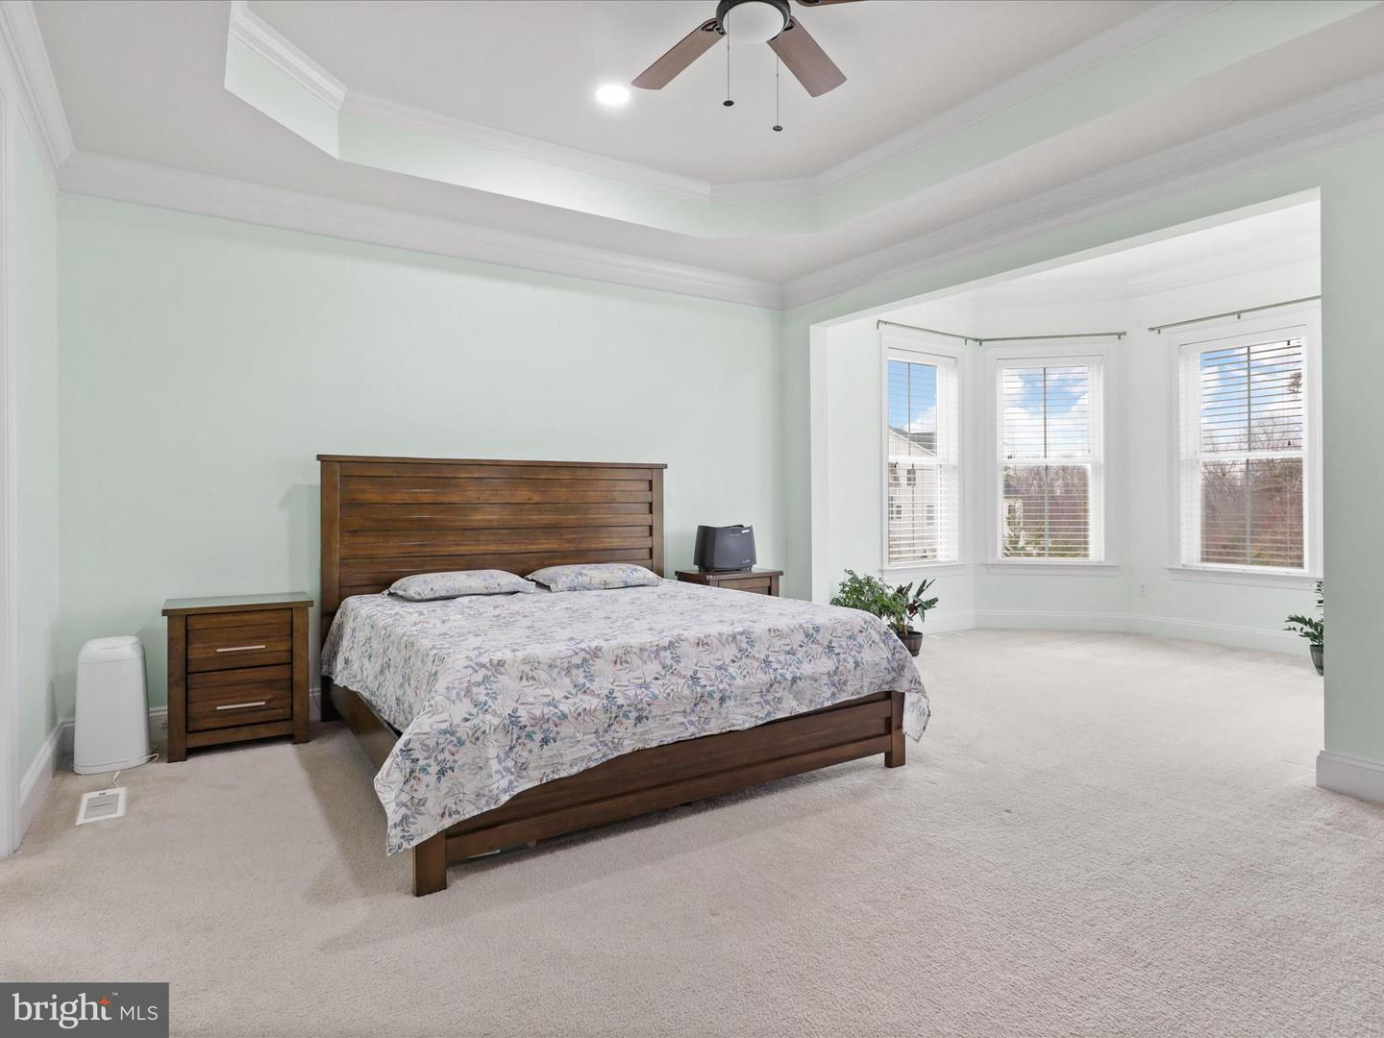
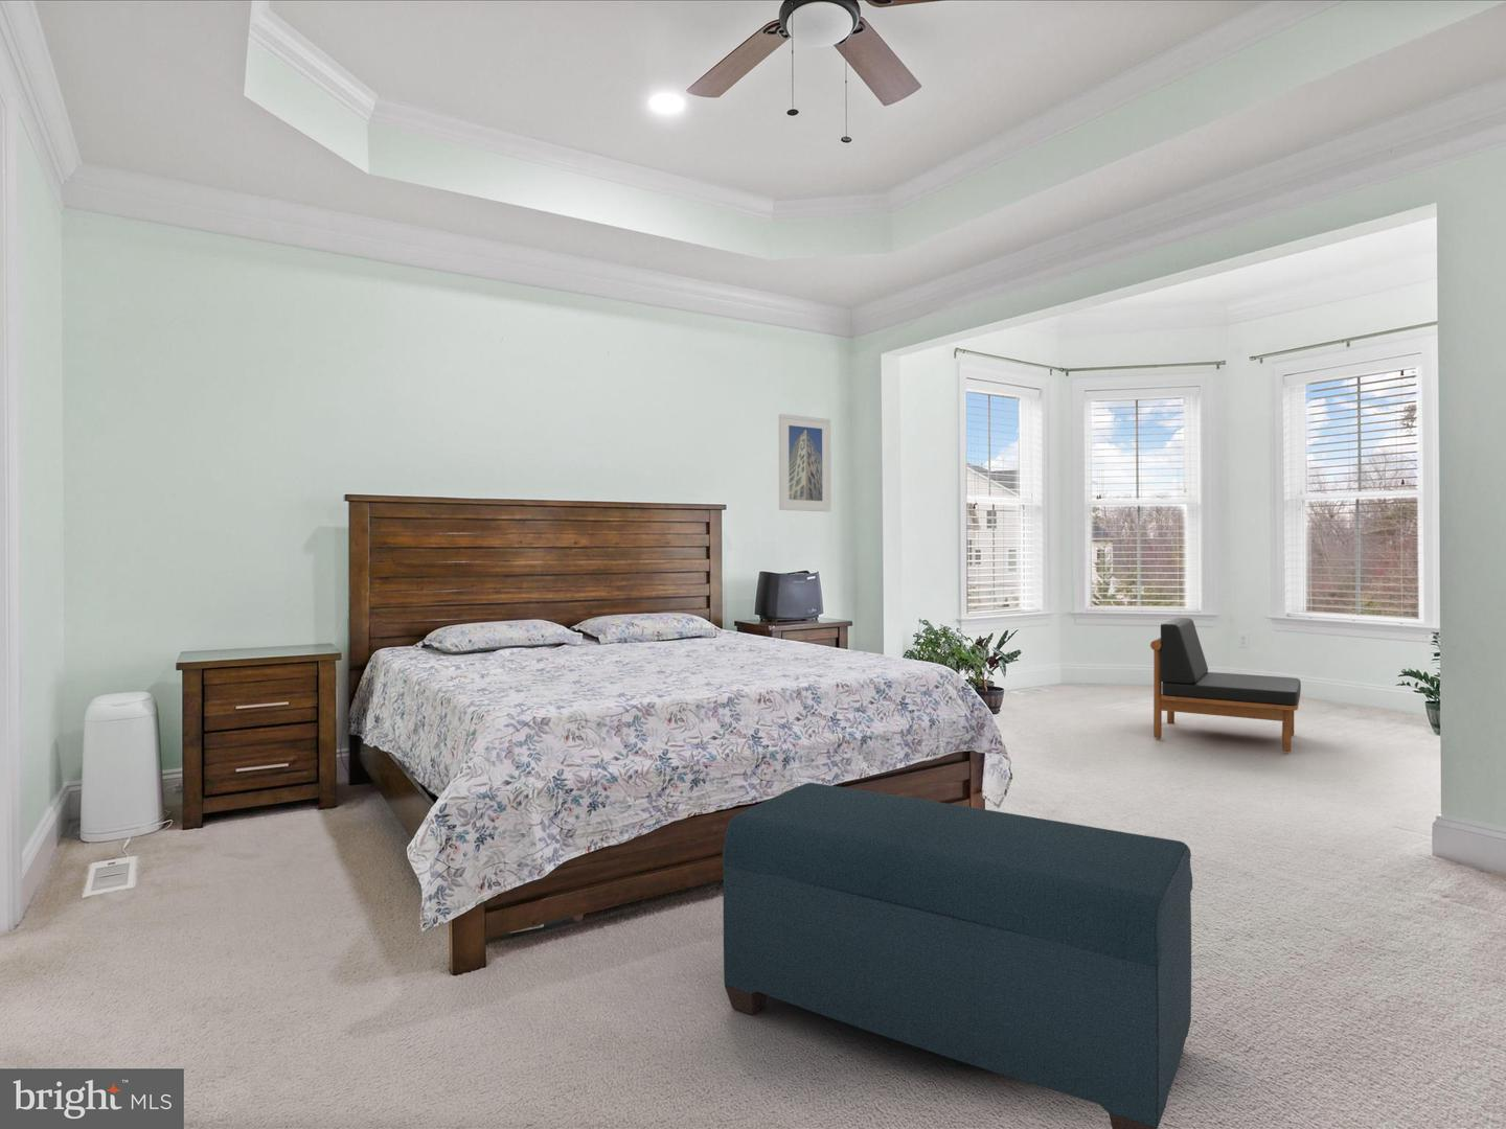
+ bench (945, 925)
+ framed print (805, 463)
+ armless chair (1227, 678)
